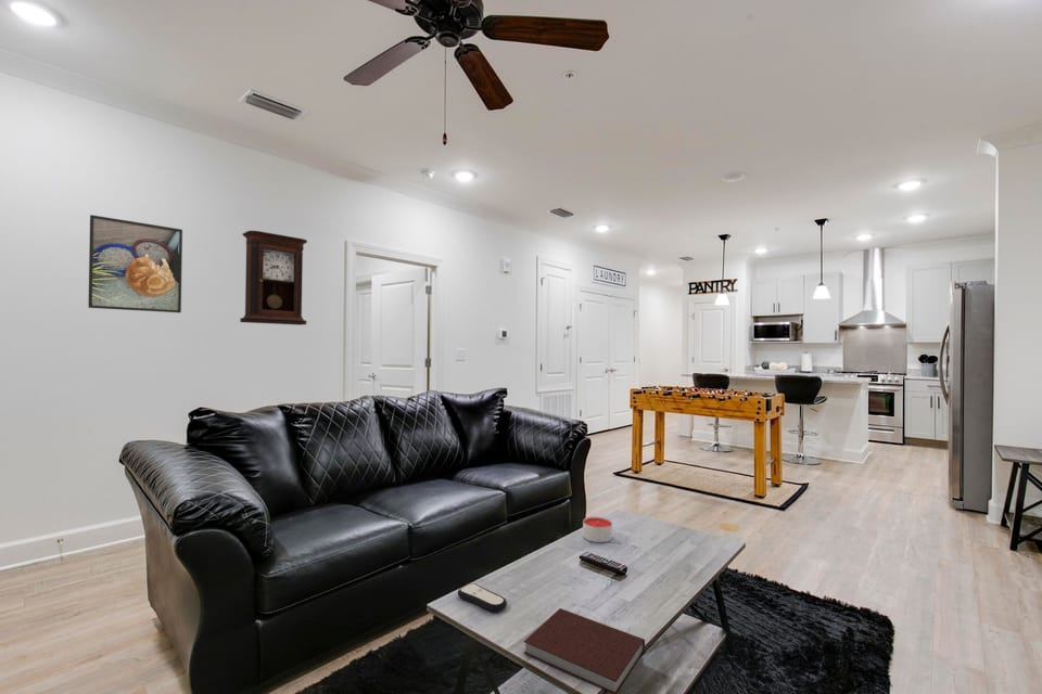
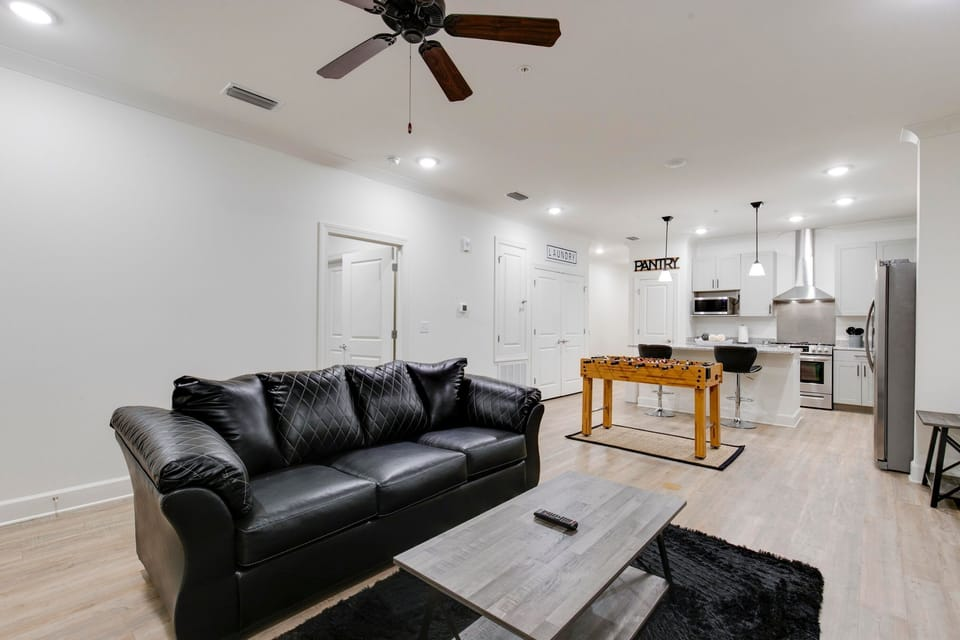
- candle (597, 528)
- remote control (482, 596)
- pendulum clock (276, 280)
- notebook (584, 645)
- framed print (138, 266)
